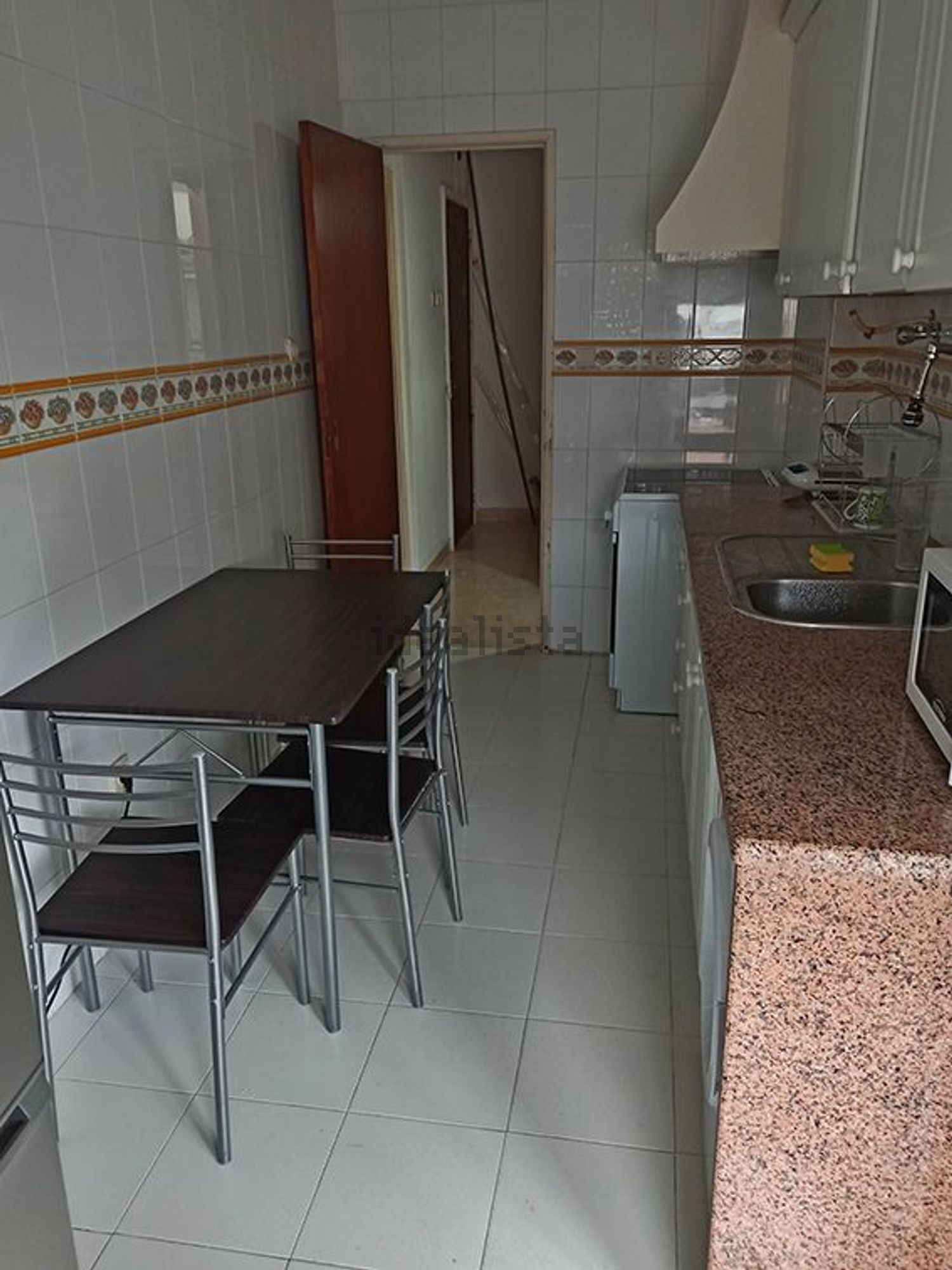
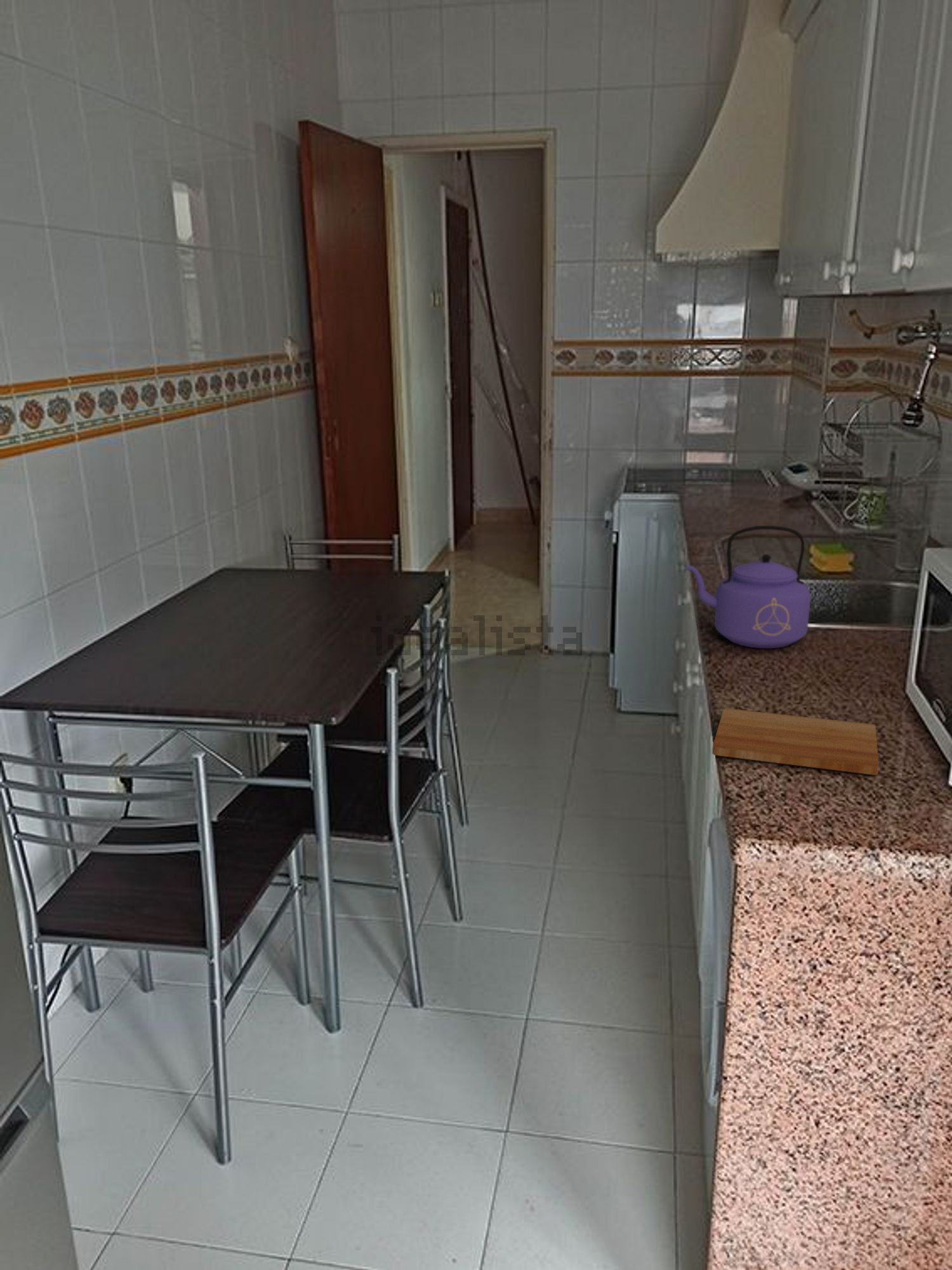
+ cutting board (795, 739)
+ kettle (747, 582)
